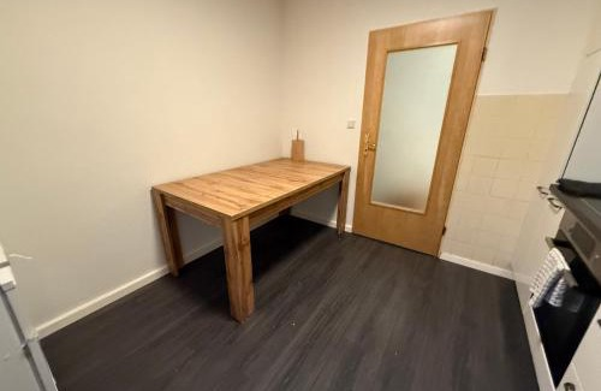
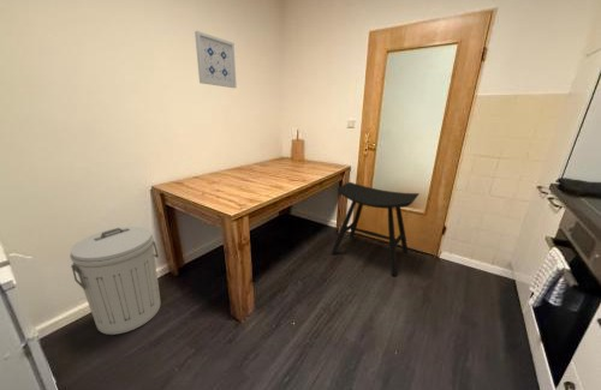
+ trash can (121, 274)
+ stool (373, 232)
+ wall art (216, 61)
